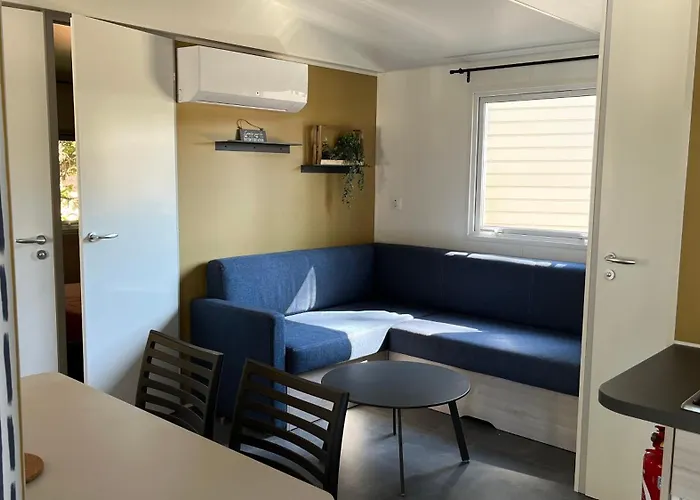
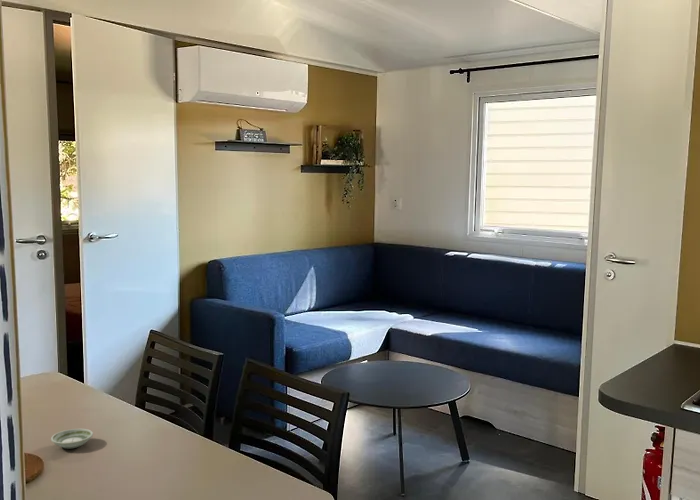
+ saucer (72, 439)
